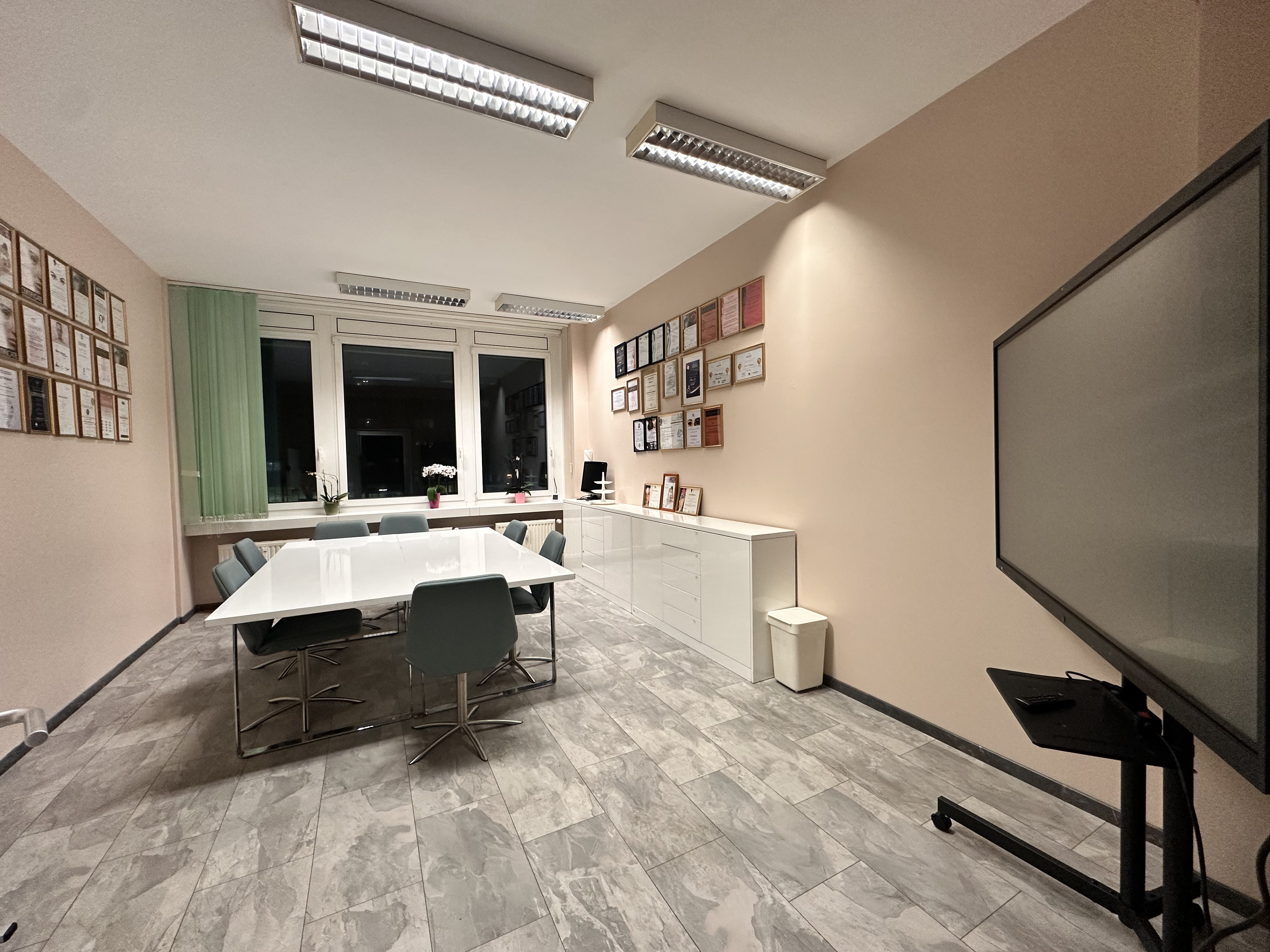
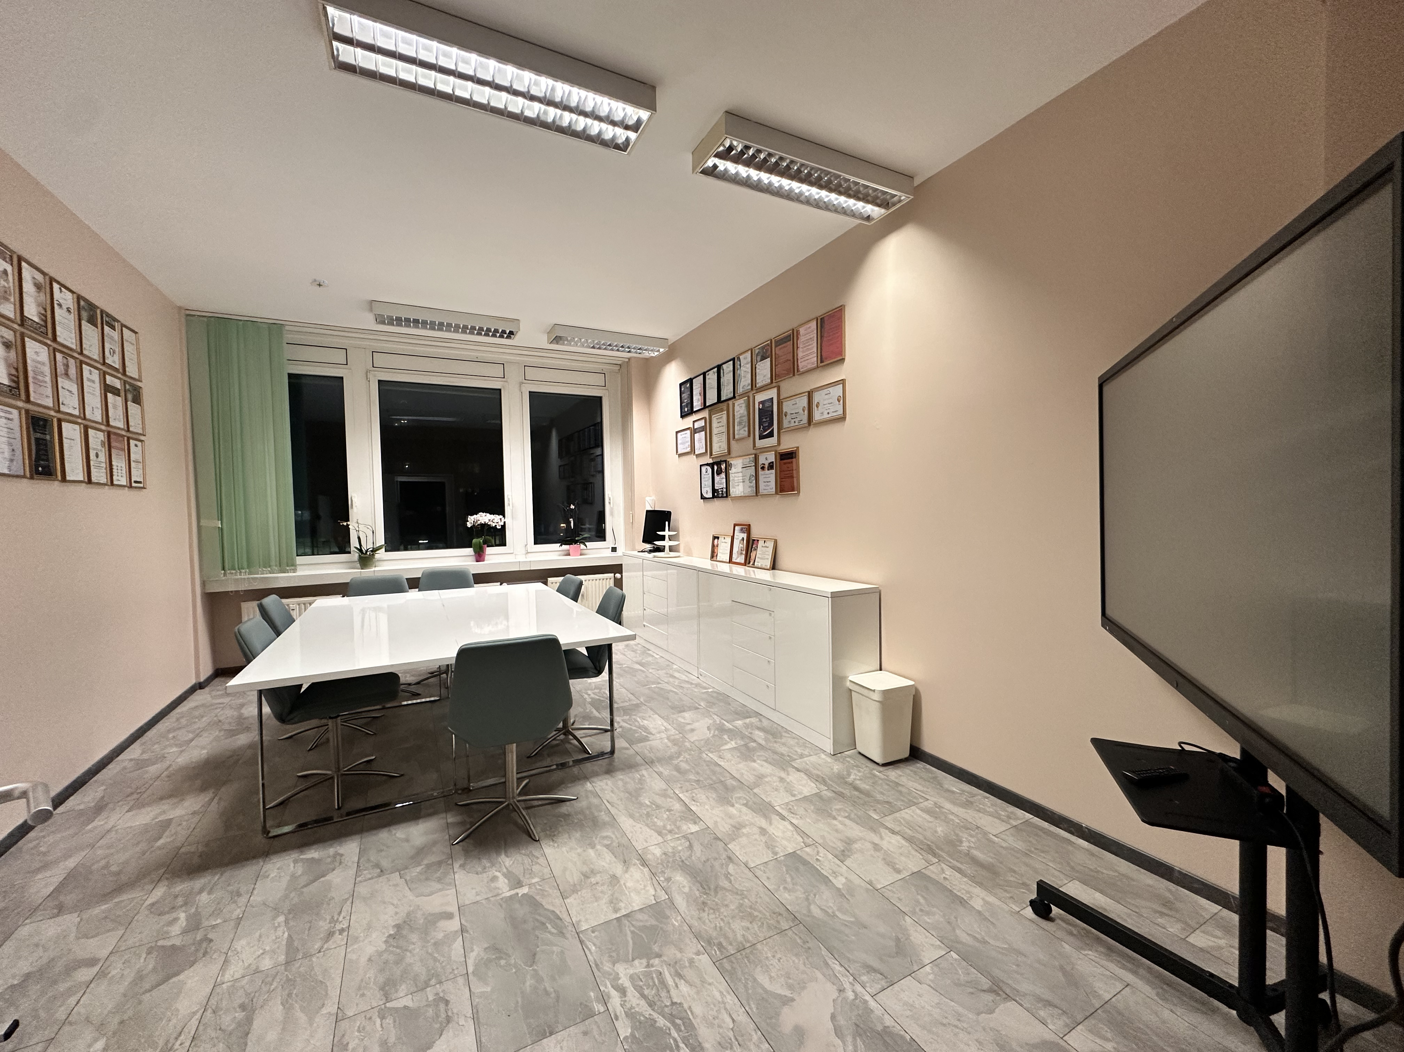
+ smoke detector (318, 283)
